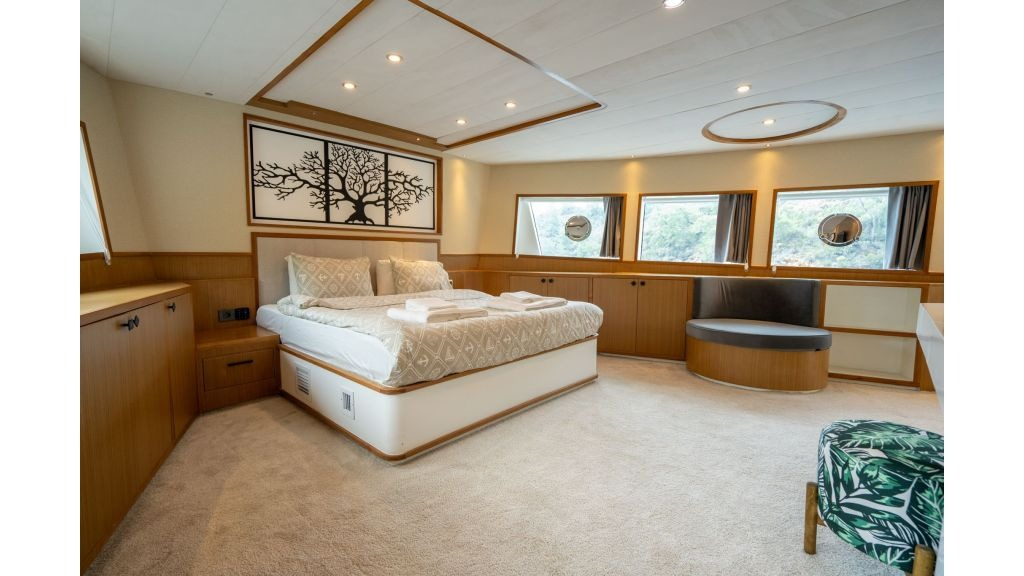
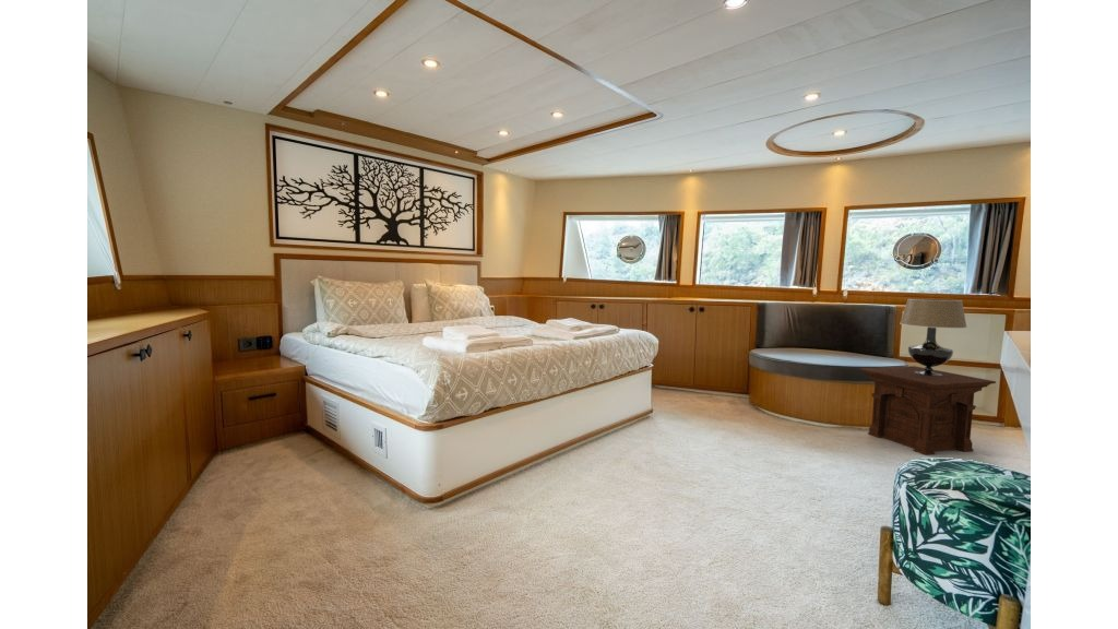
+ table lamp (930, 336)
+ side table (920, 407)
